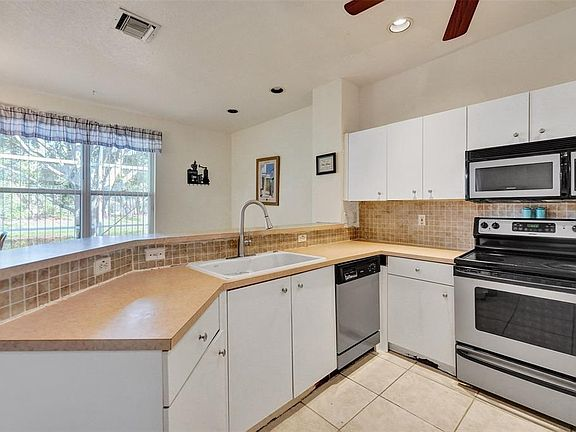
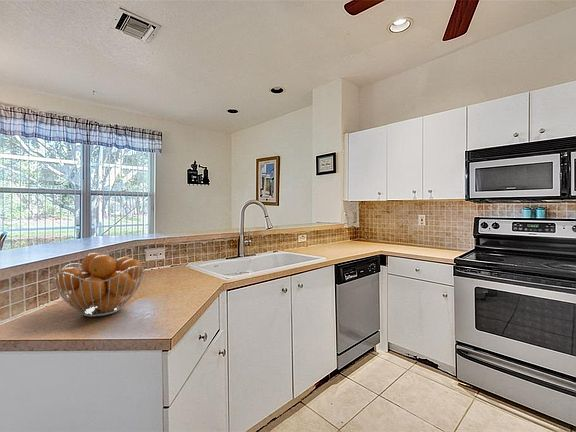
+ fruit basket (102, 282)
